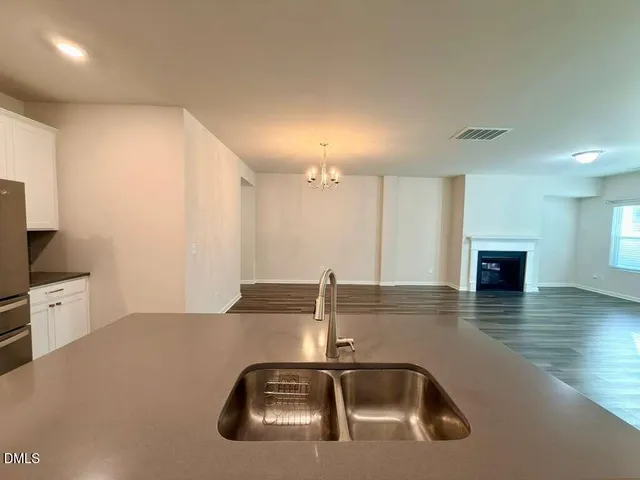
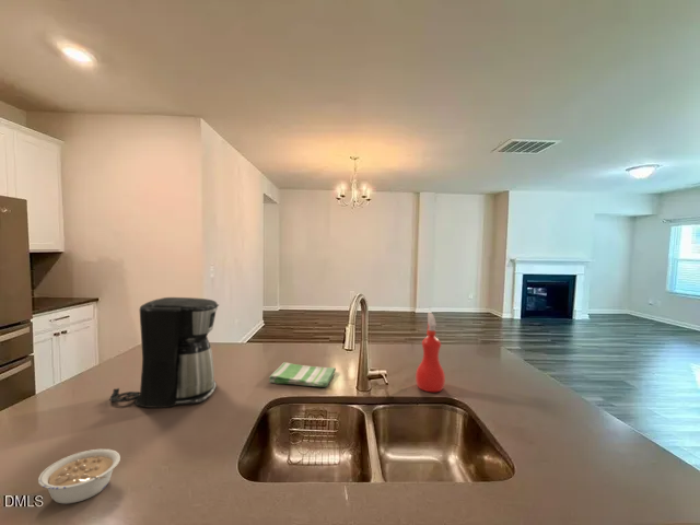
+ legume (84, 475)
+ spray bottle (430, 350)
+ dish towel (303, 373)
+ coffee maker (172, 346)
